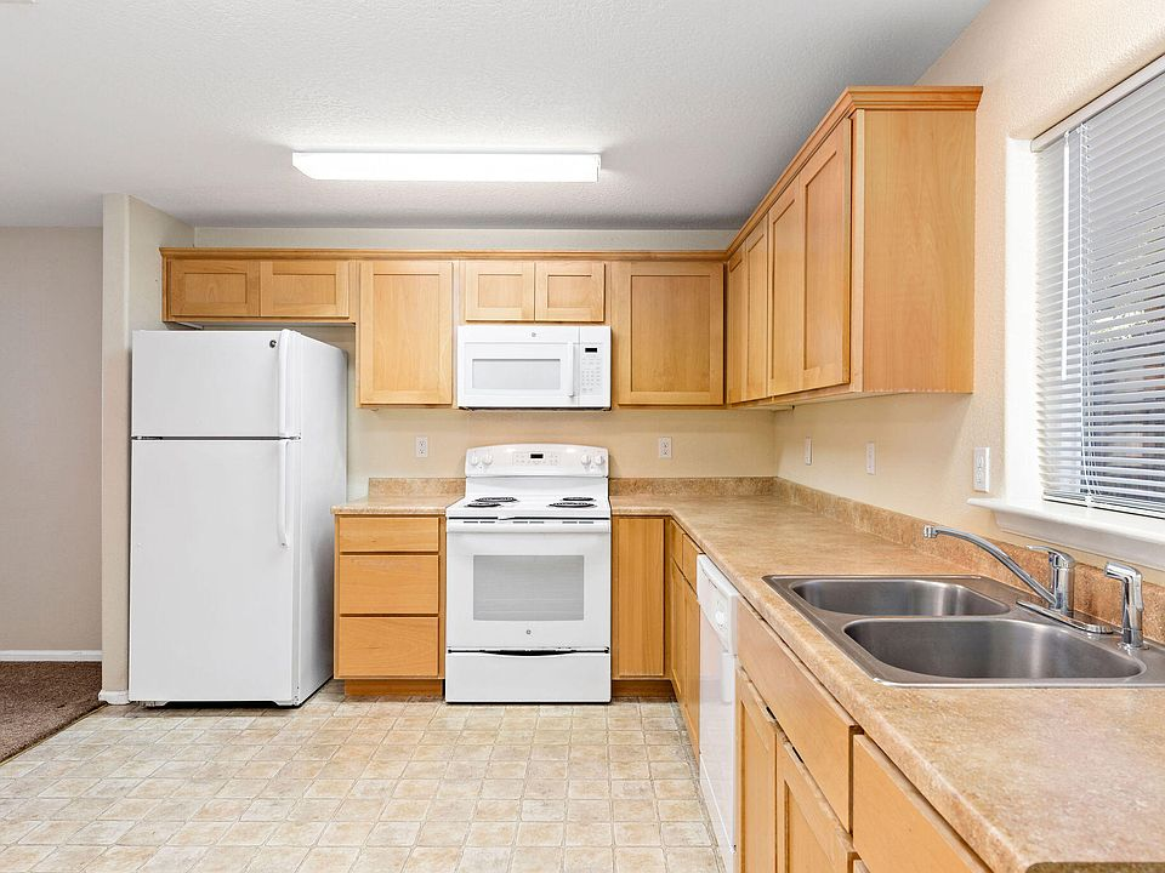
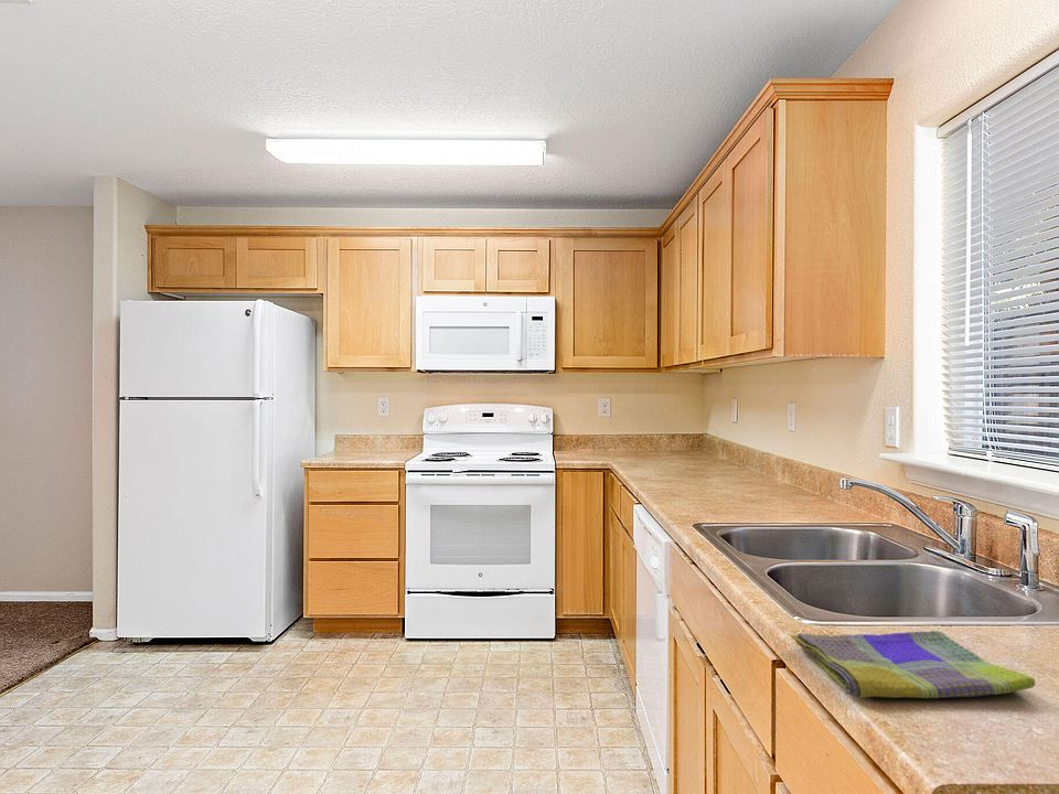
+ dish towel (902, 661)
